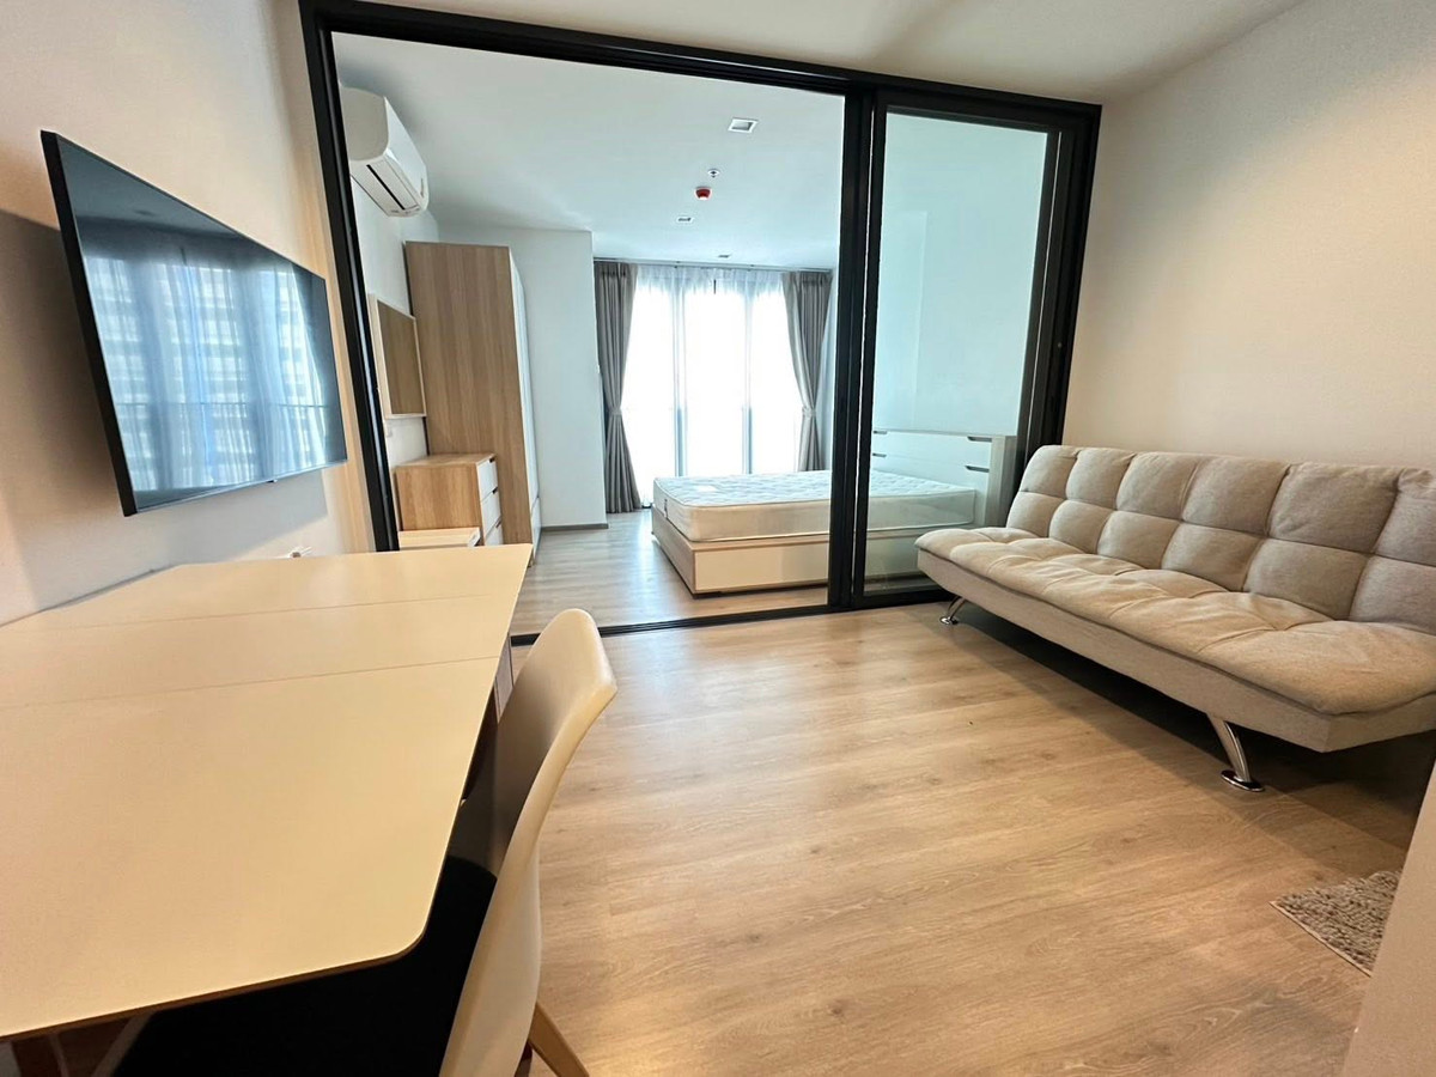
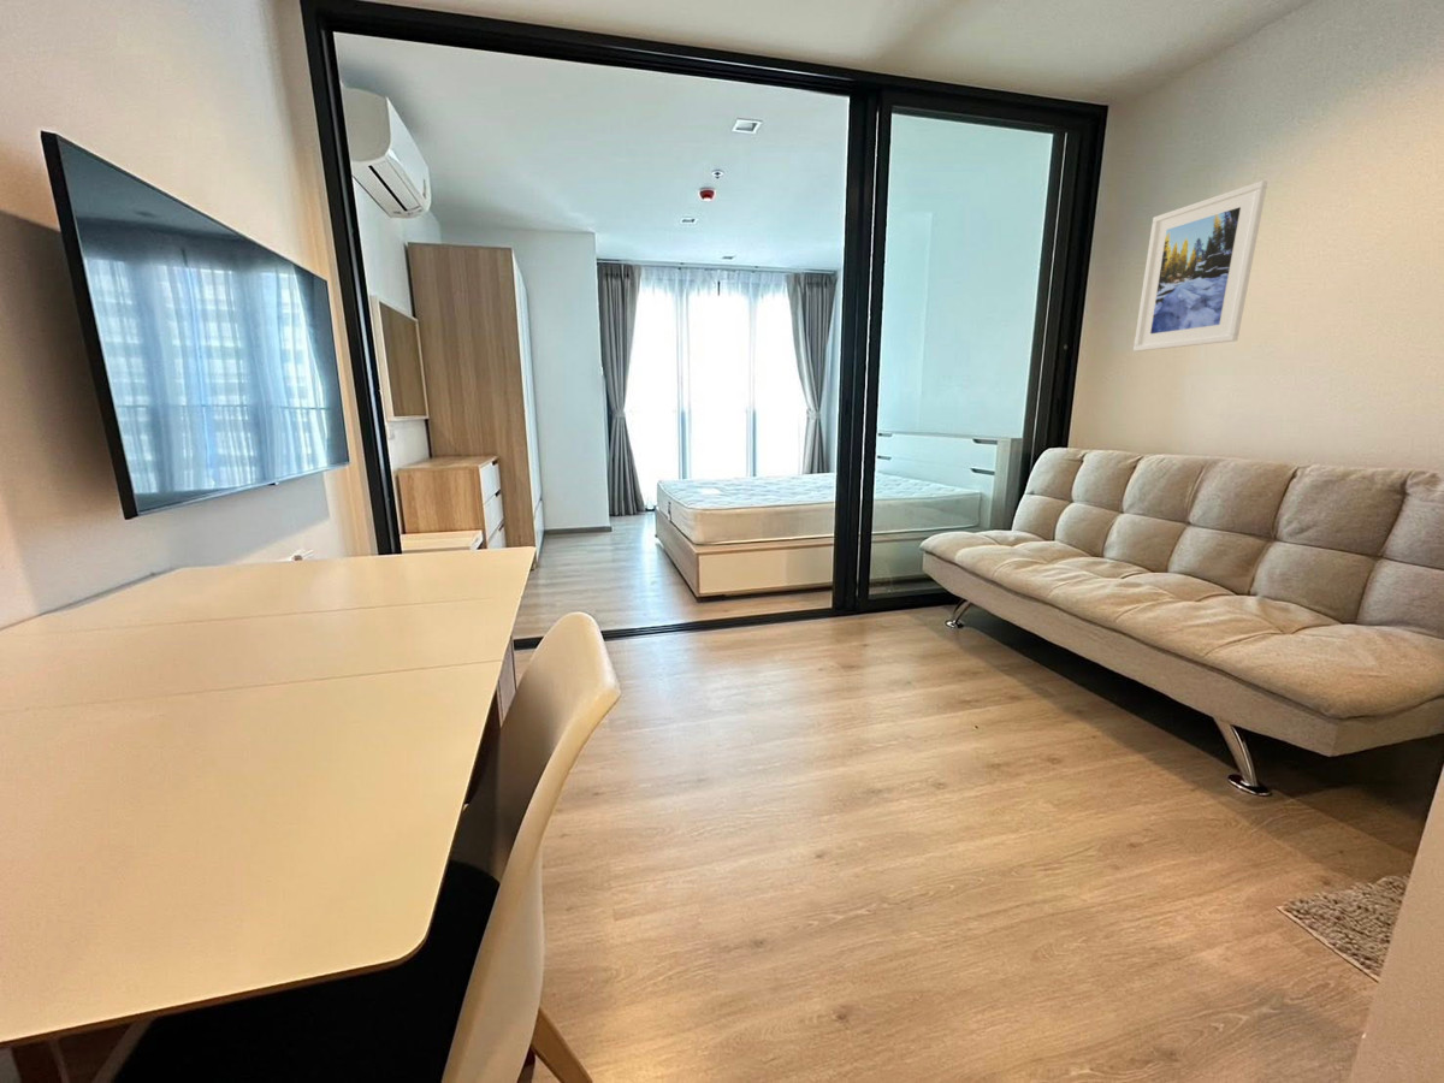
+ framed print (1193, 274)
